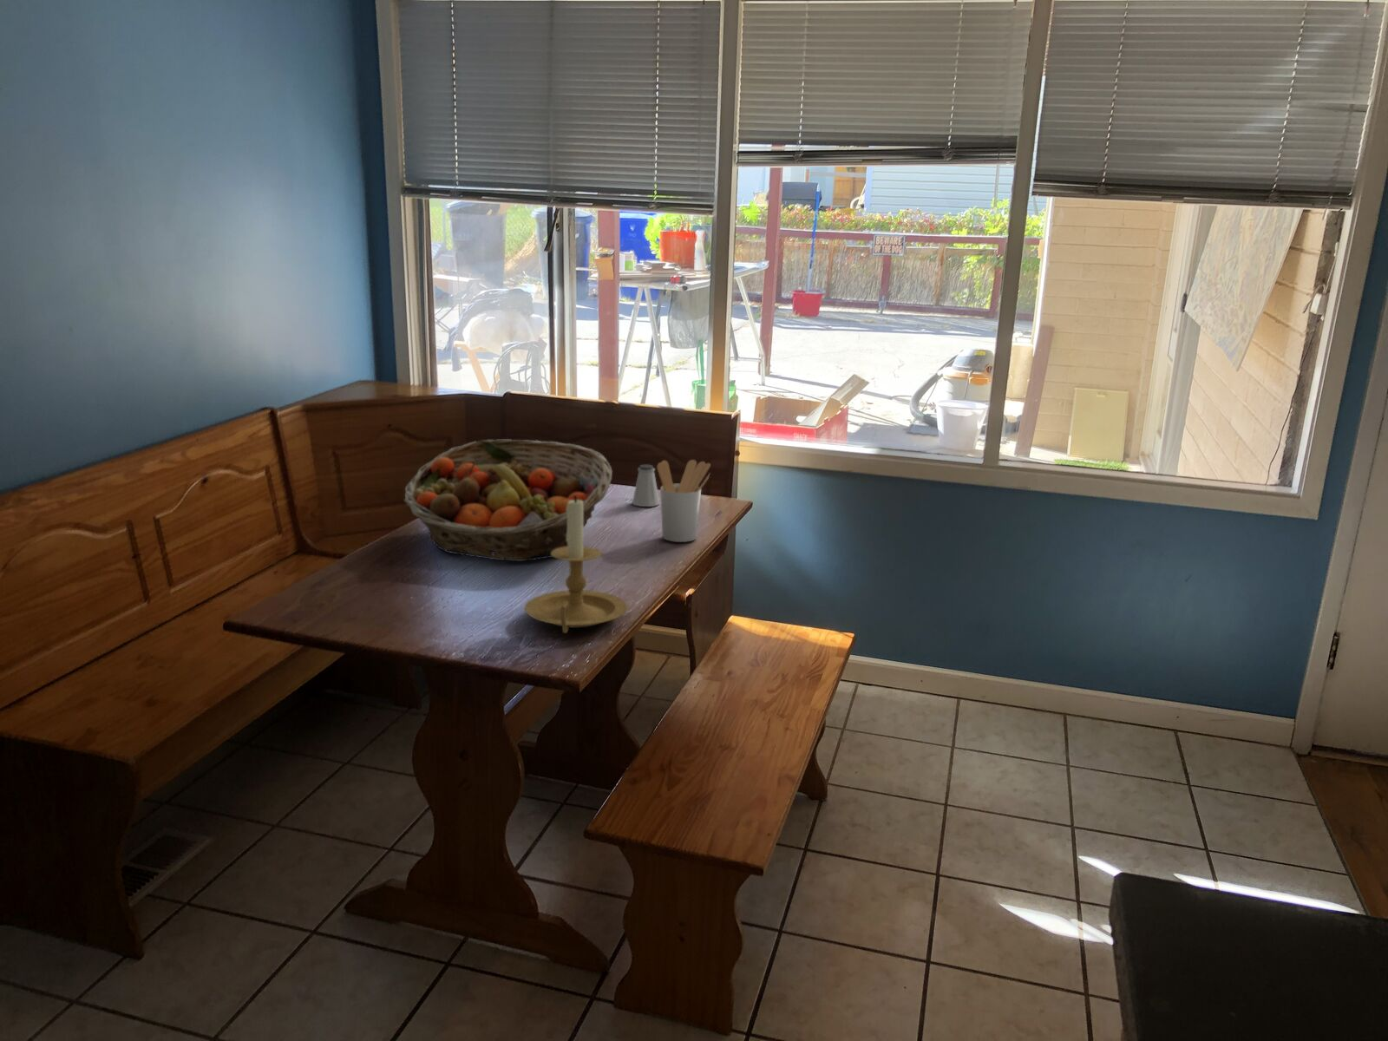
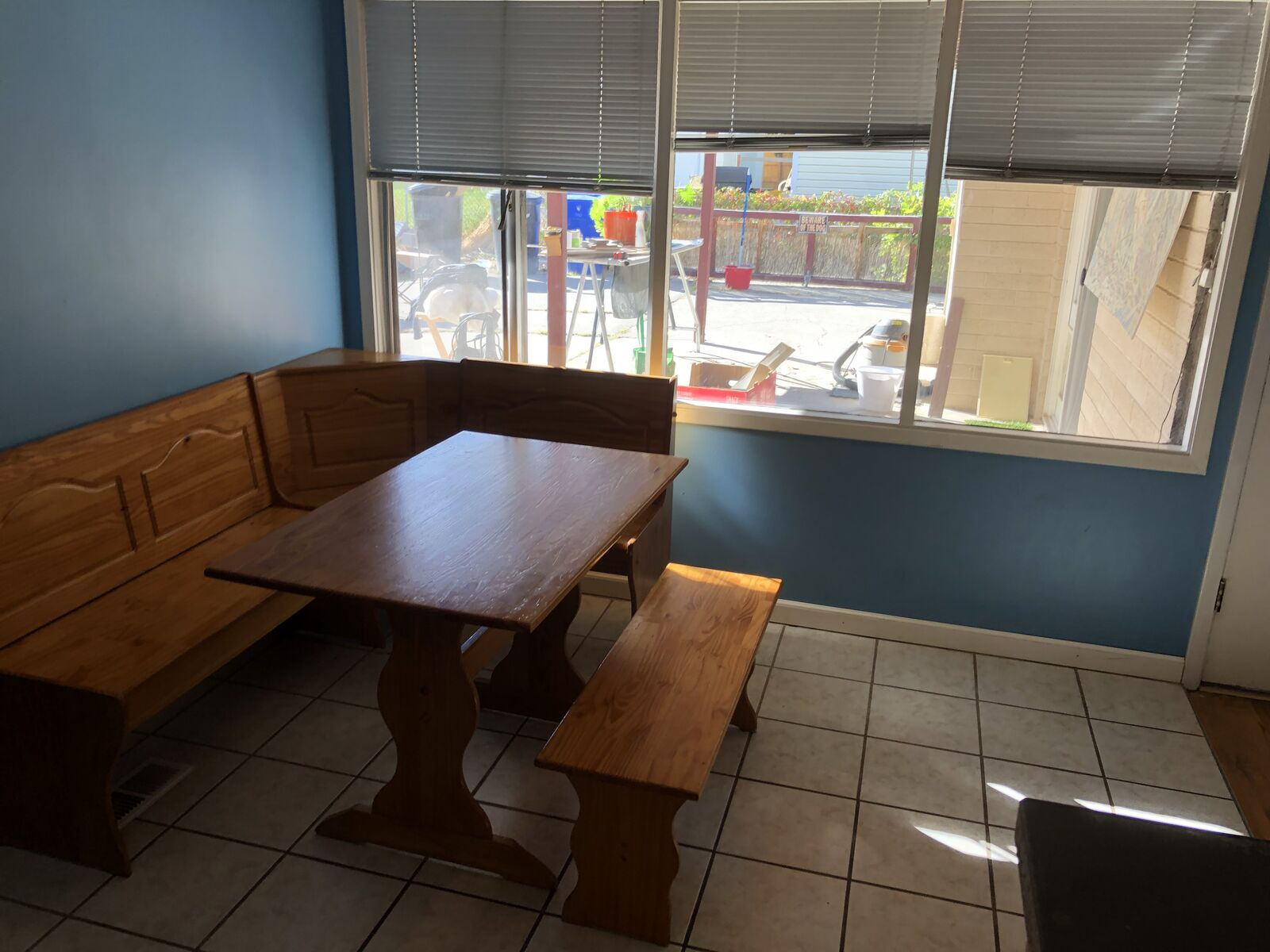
- saltshaker (646, 484)
- utensil holder (685, 498)
- fruit basket (508, 498)
- candle holder (575, 558)
